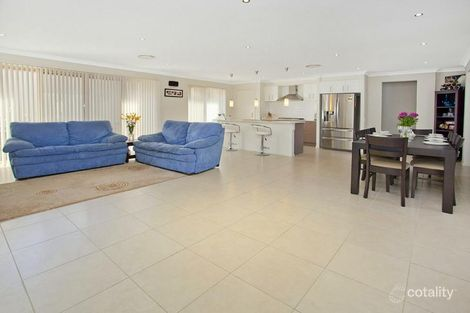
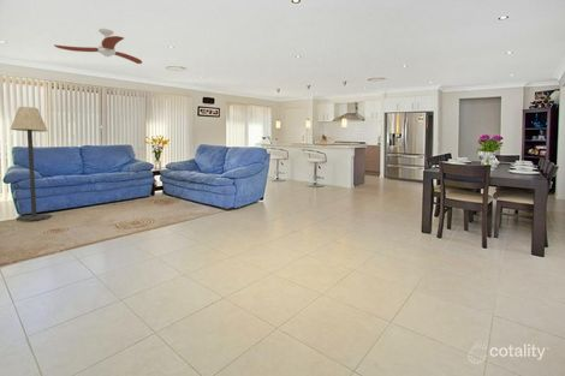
+ ceiling fan (101, 42)
+ floor lamp (31, 163)
